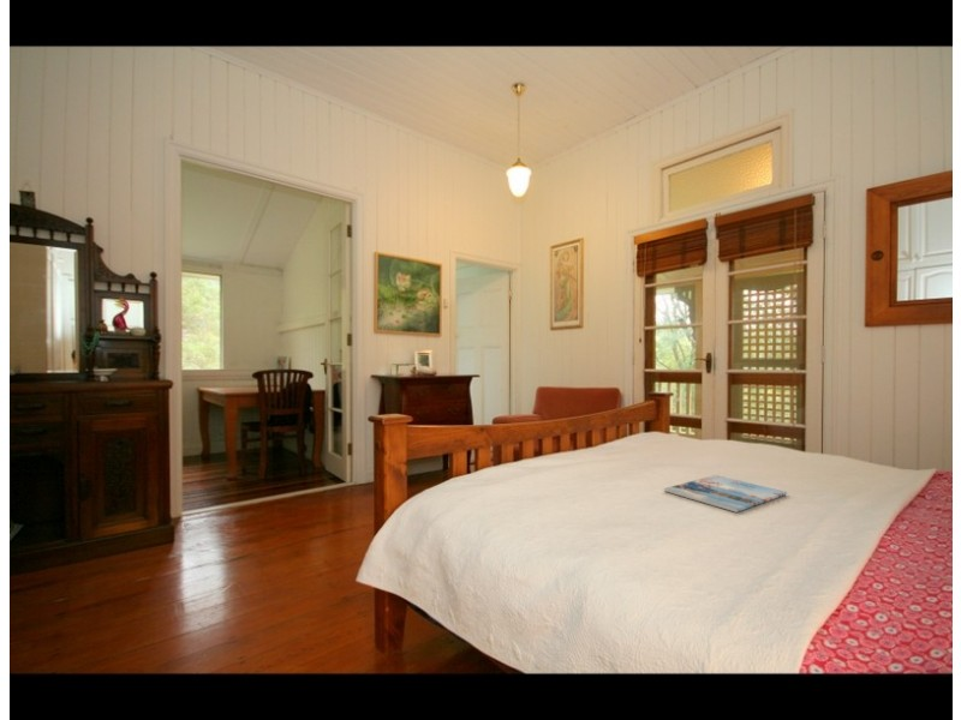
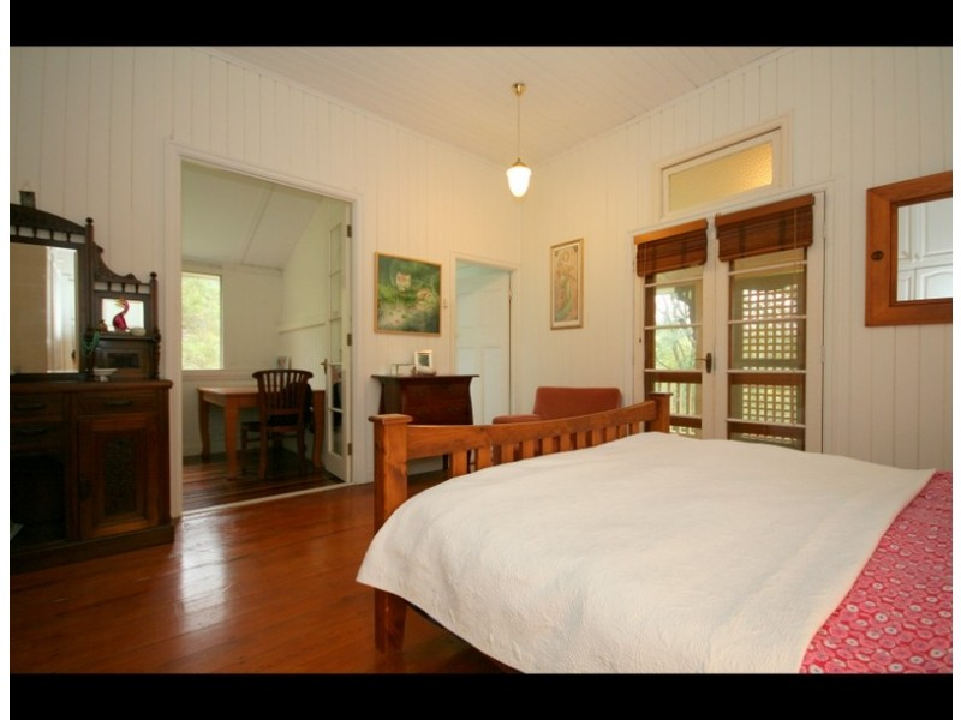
- magazine (724, 491)
